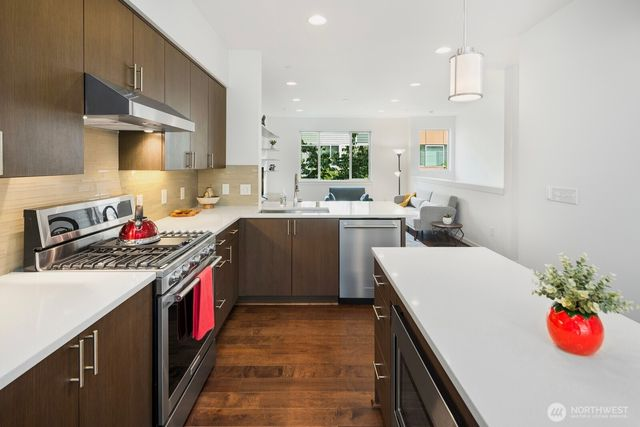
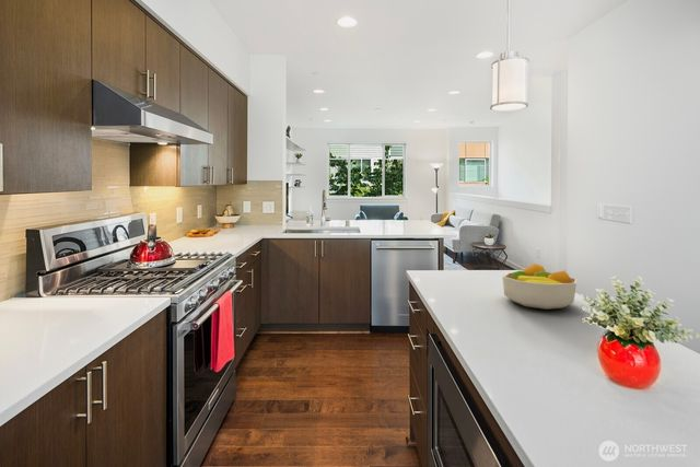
+ fruit bowl (538, 284)
